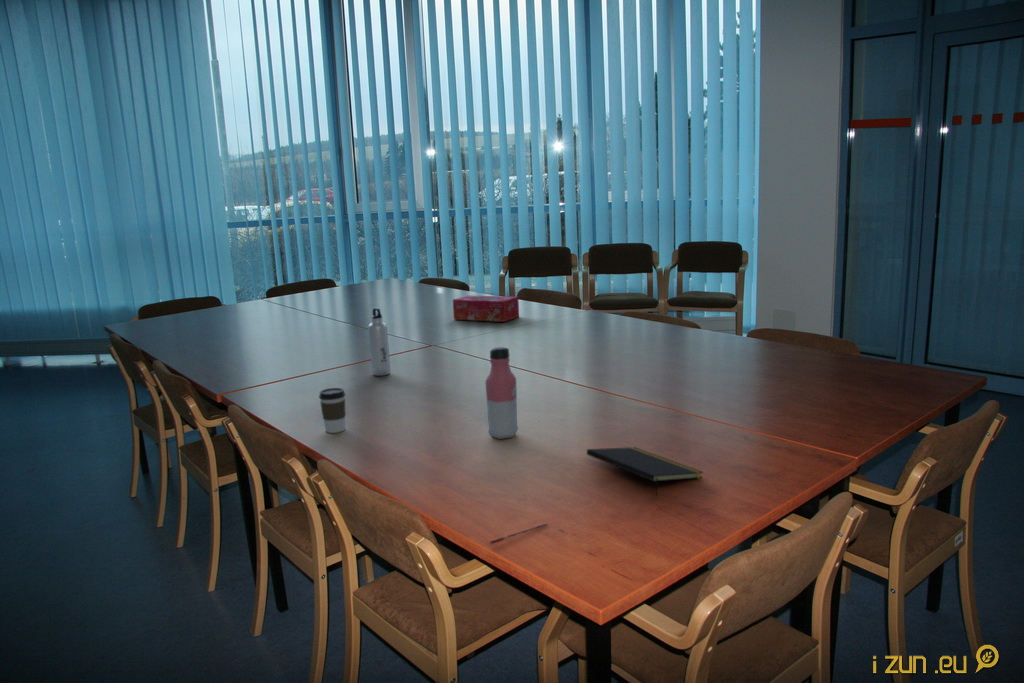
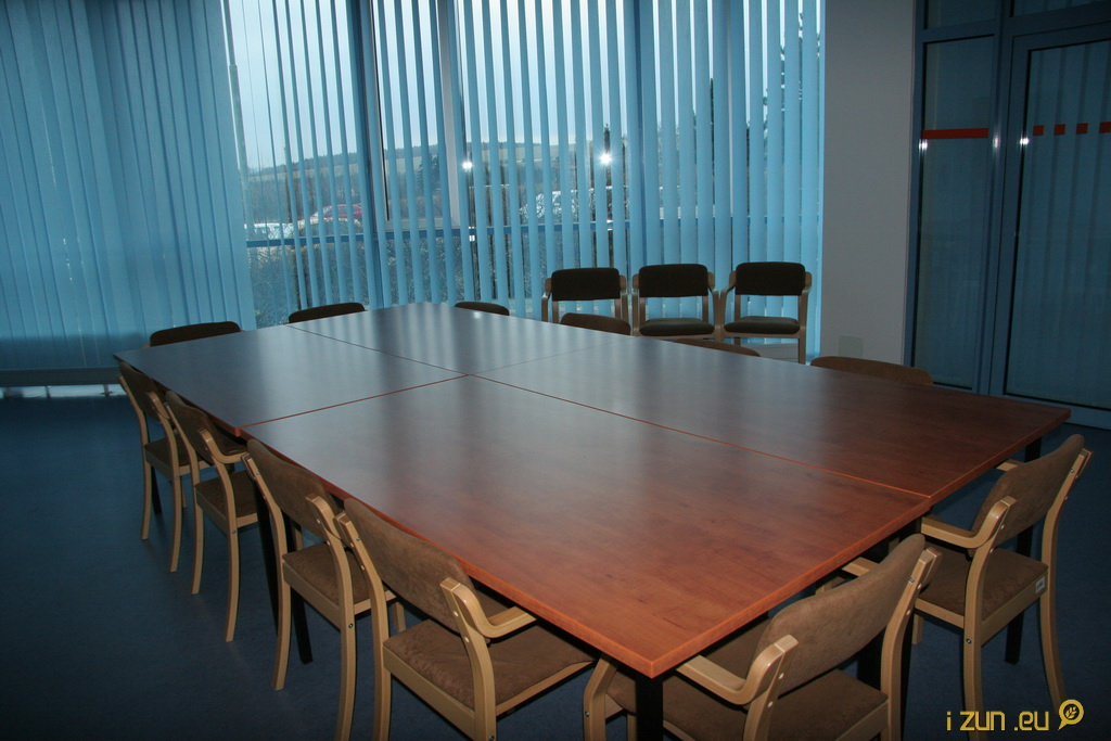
- coffee cup (333, 410)
- tissue box (485, 308)
- water bottle (501, 392)
- pen (519, 532)
- water bottle (378, 341)
- notepad (643, 463)
